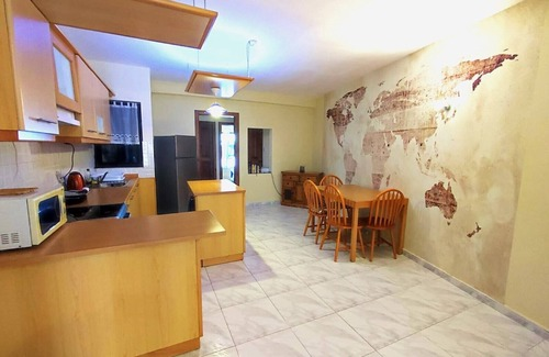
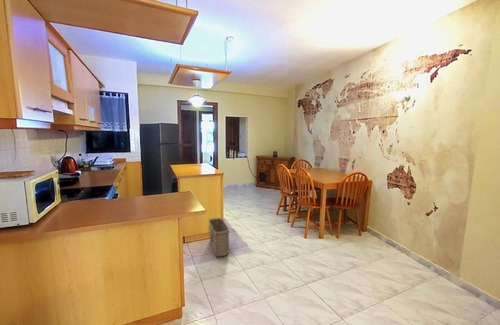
+ basket (218, 236)
